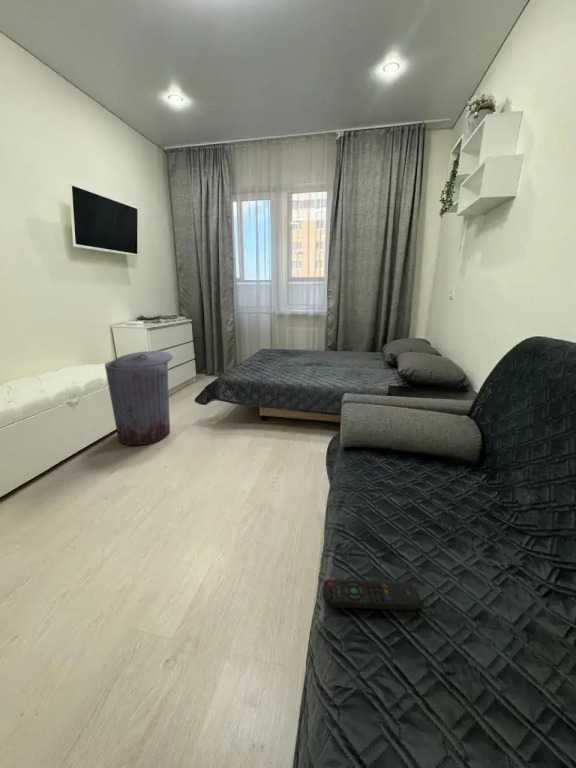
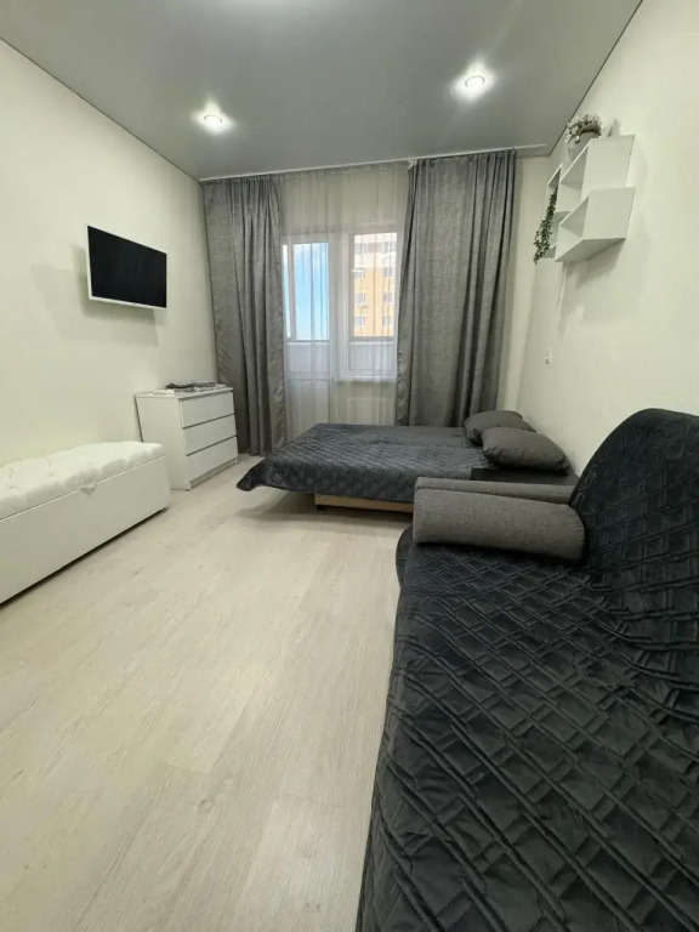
- remote control (370, 594)
- trash can (143, 395)
